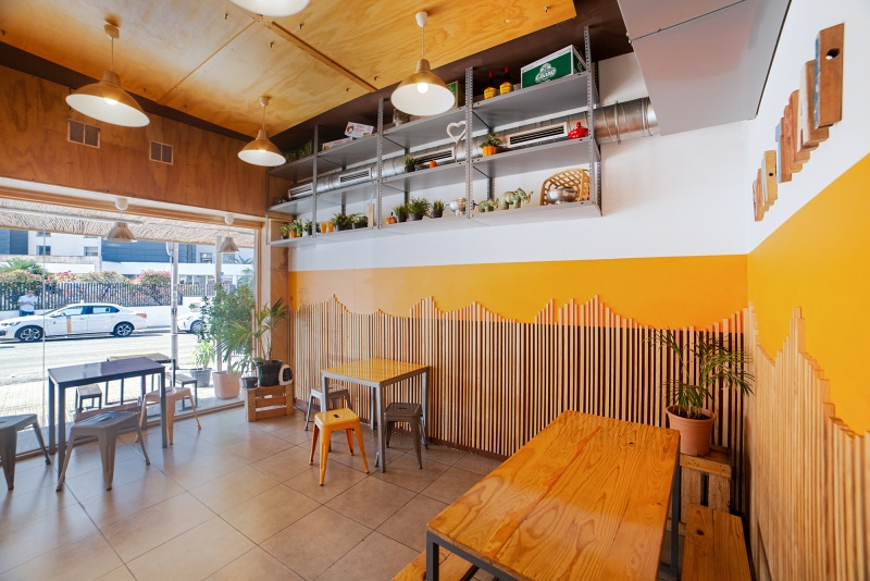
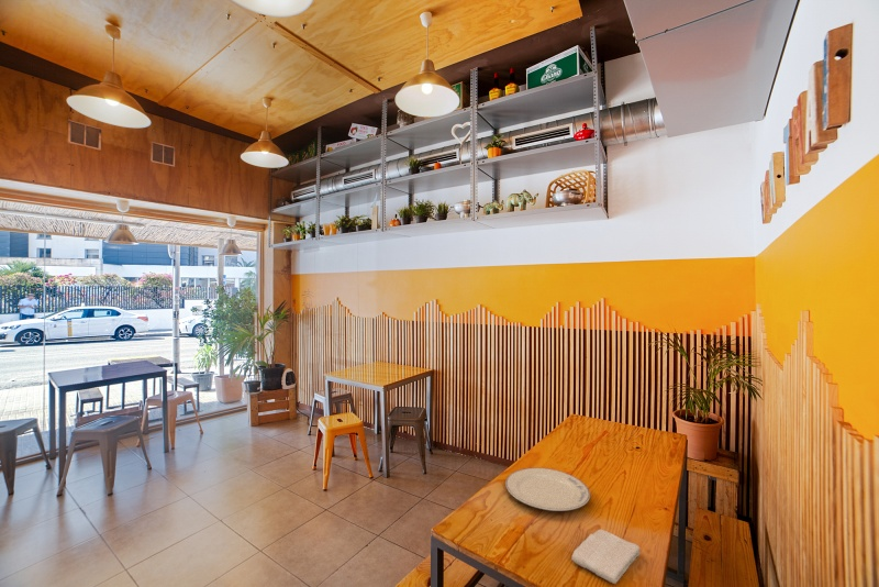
+ washcloth (607, 553)
+ chinaware (546, 489)
